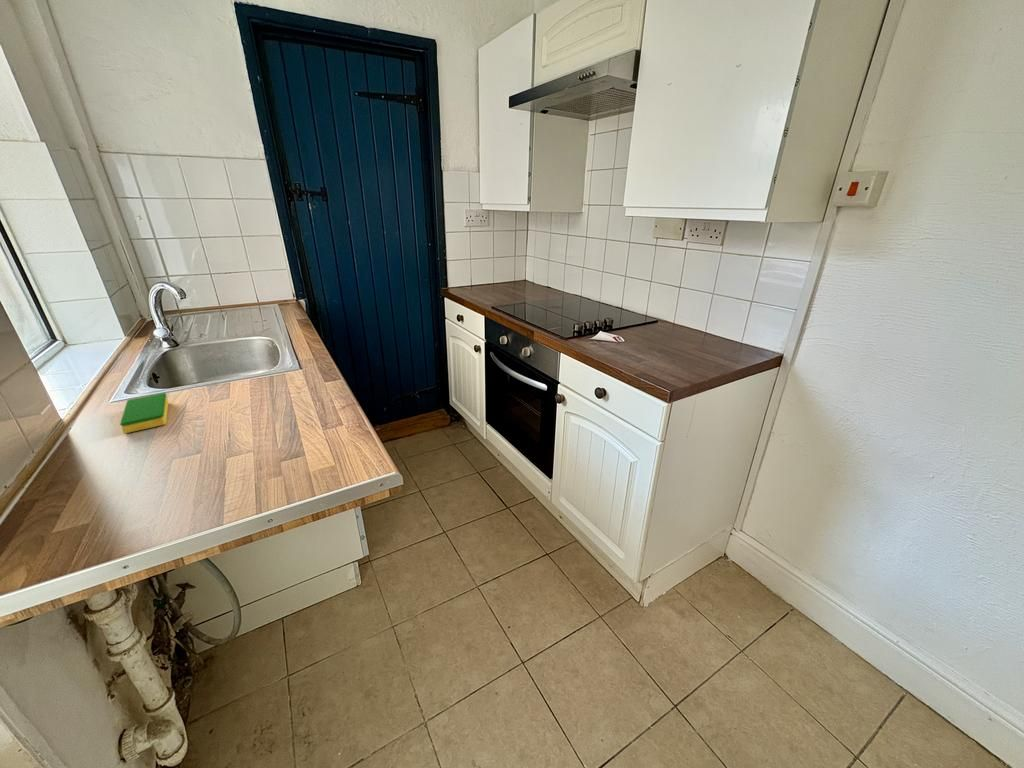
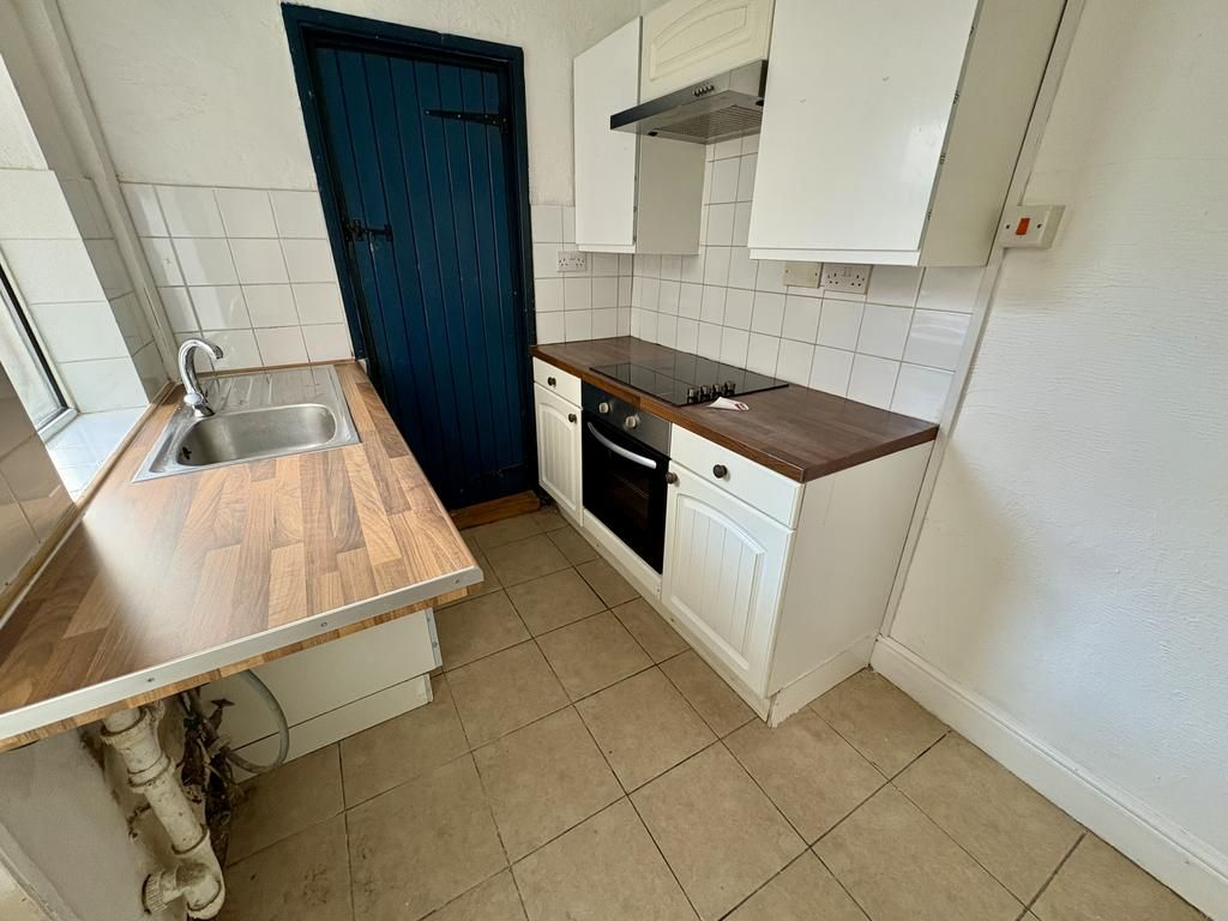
- dish sponge (146, 411)
